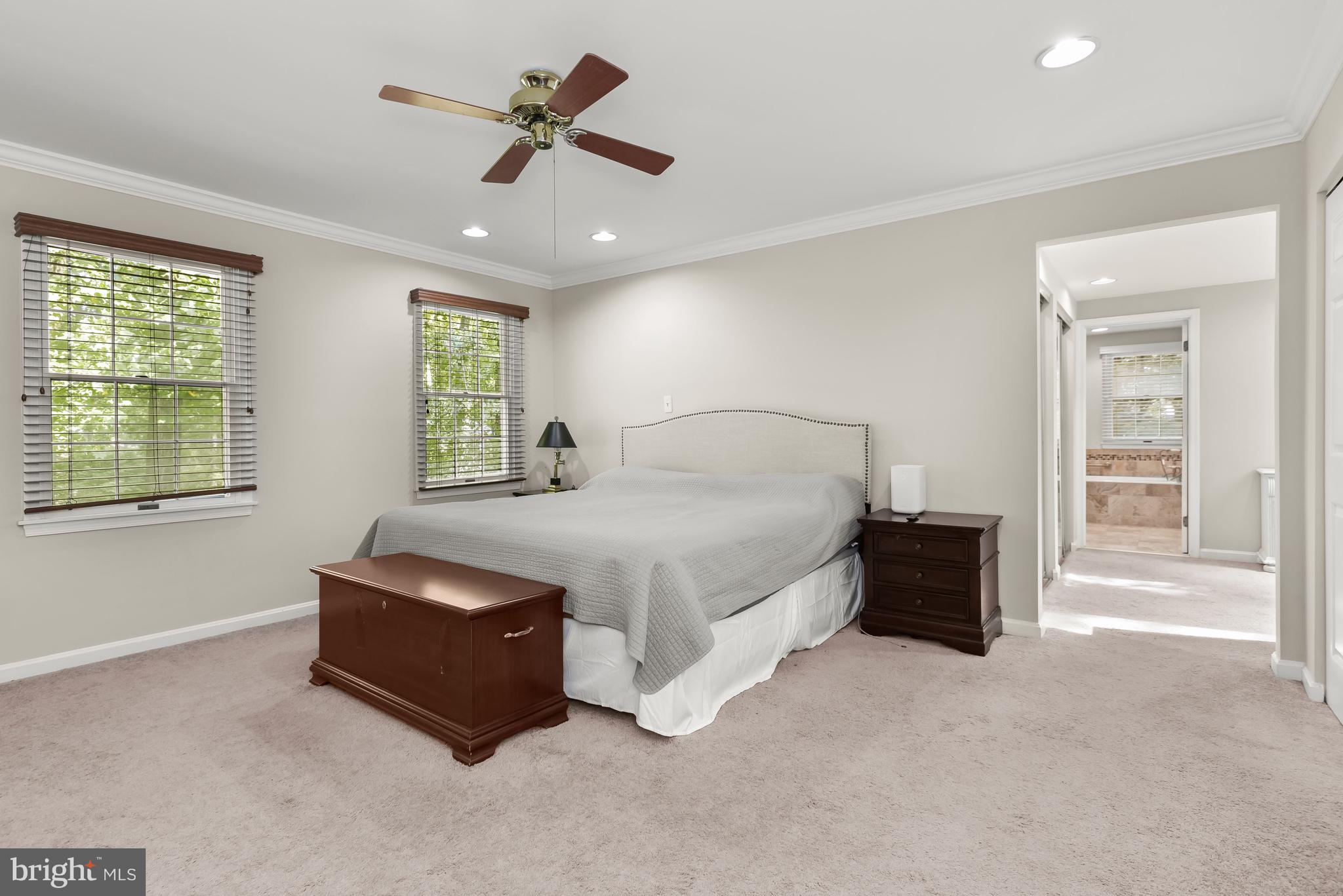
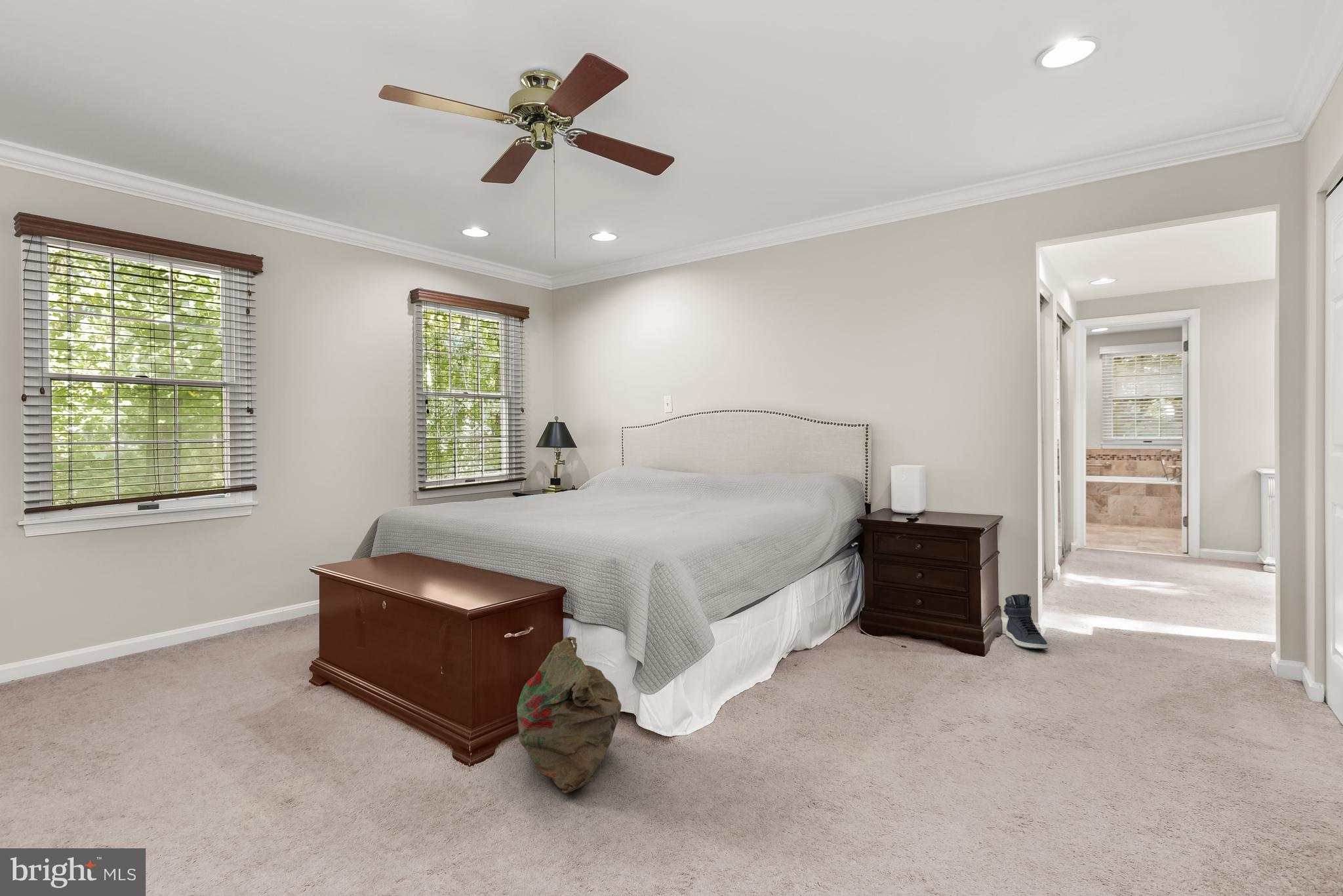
+ bag (568, 705)
+ sneaker (1026, 619)
